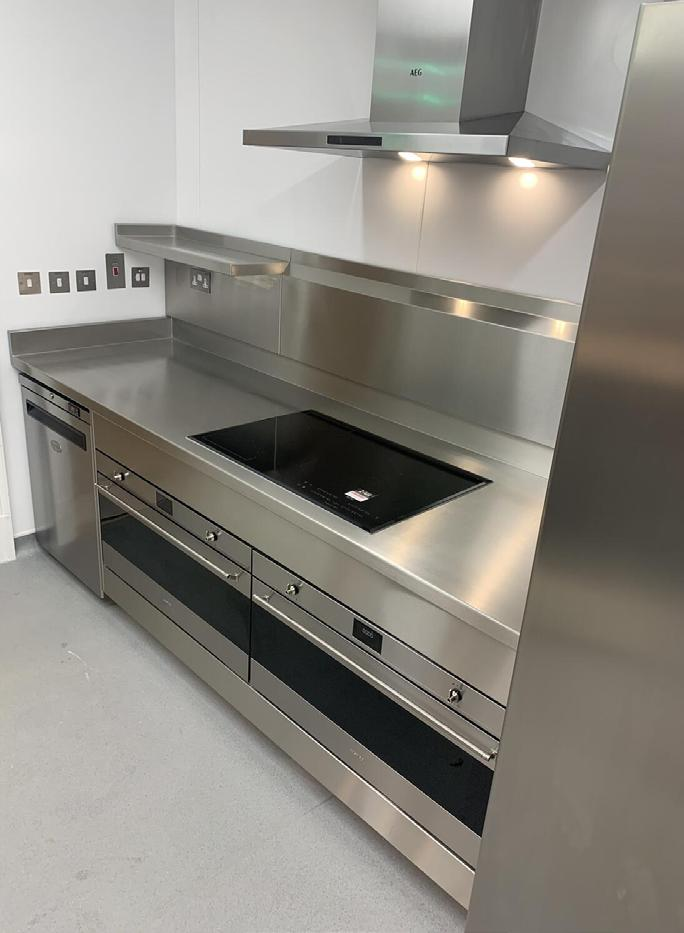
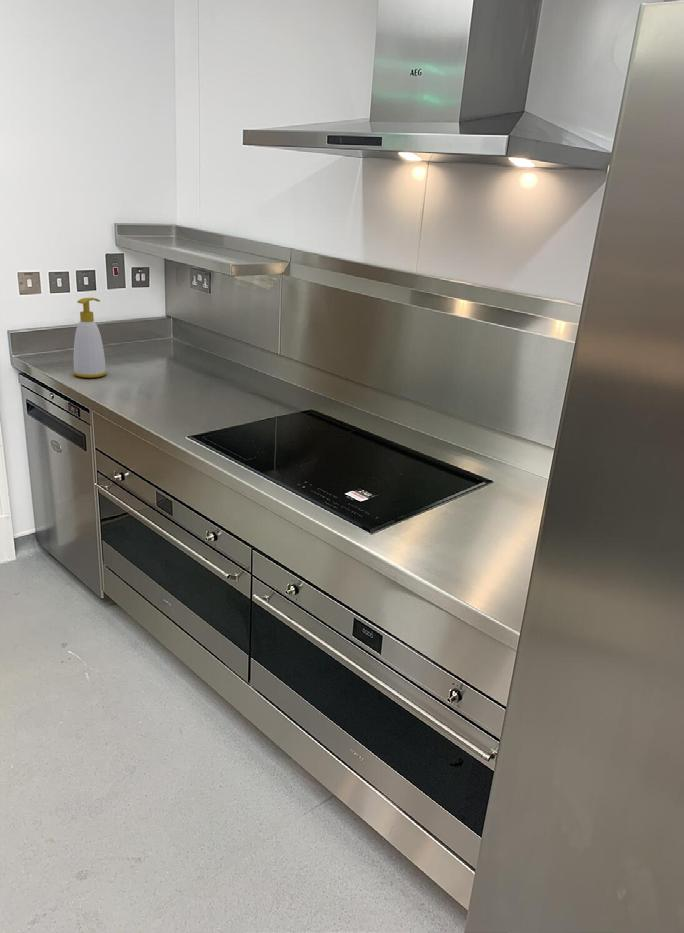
+ soap bottle (88, 337)
